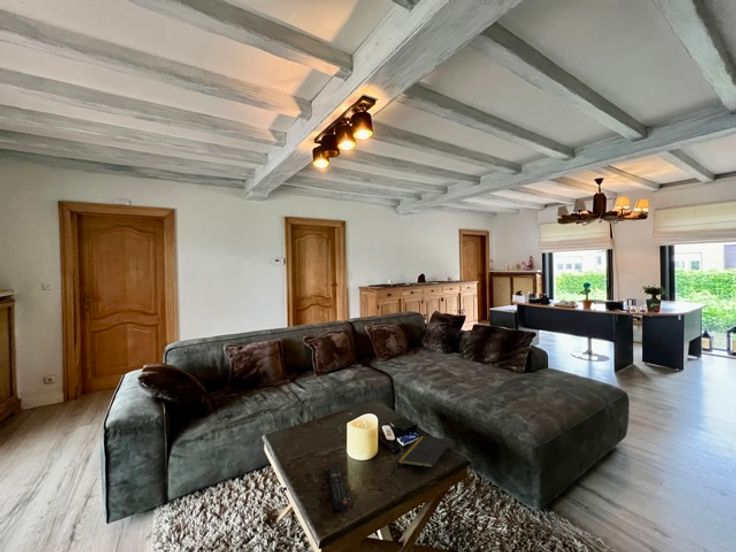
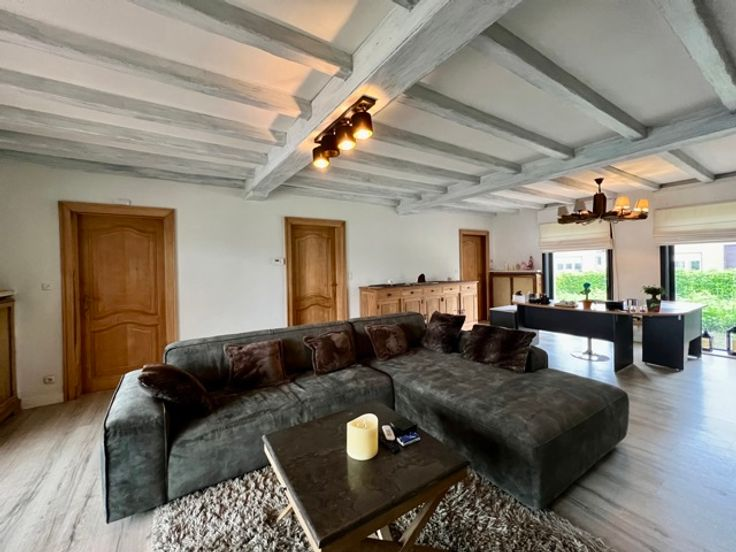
- notepad (425, 450)
- remote control (337, 486)
